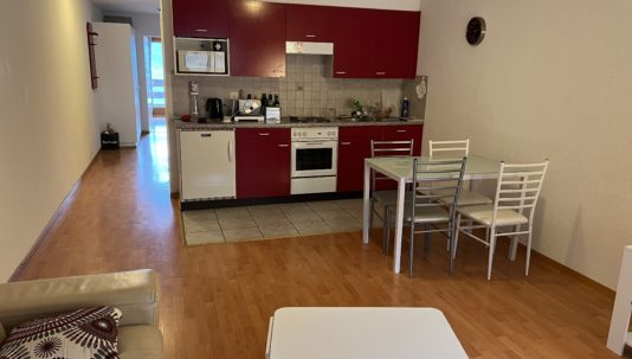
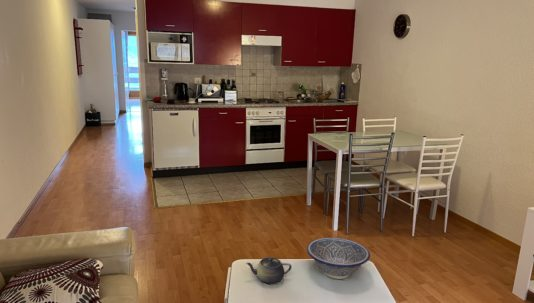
+ teapot (268, 268)
+ decorative bowl (337, 261)
